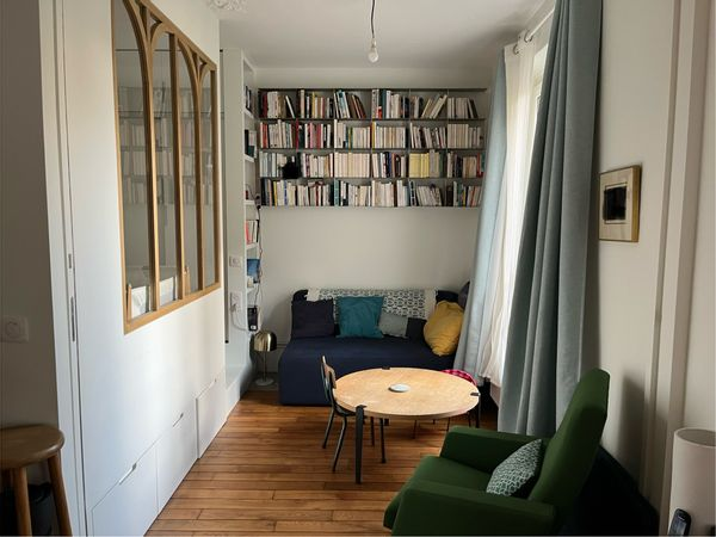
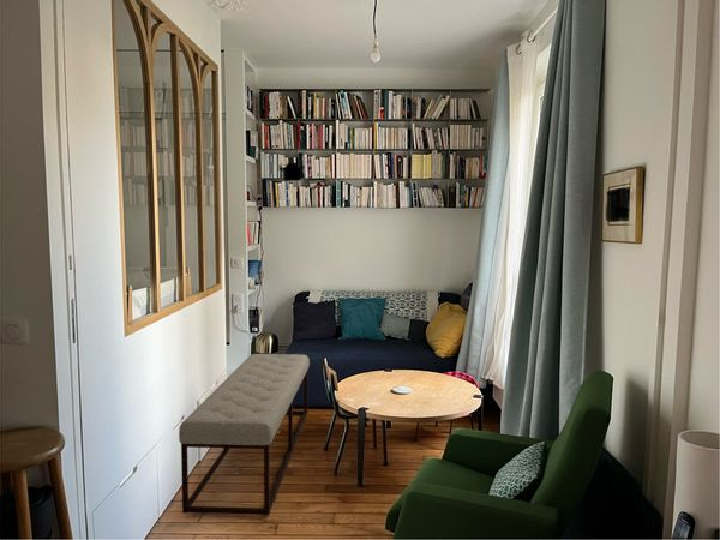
+ bench (257, 416)
